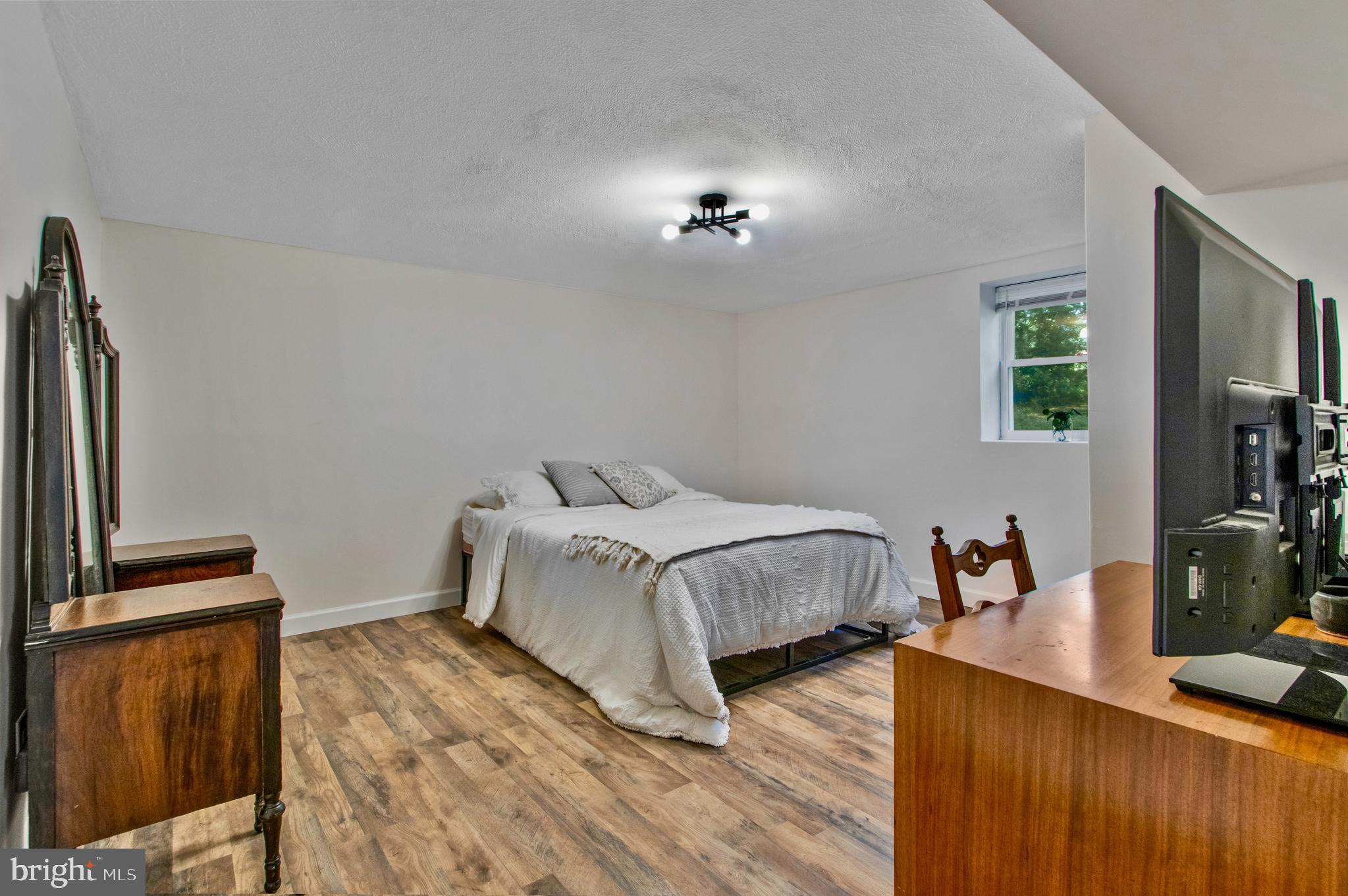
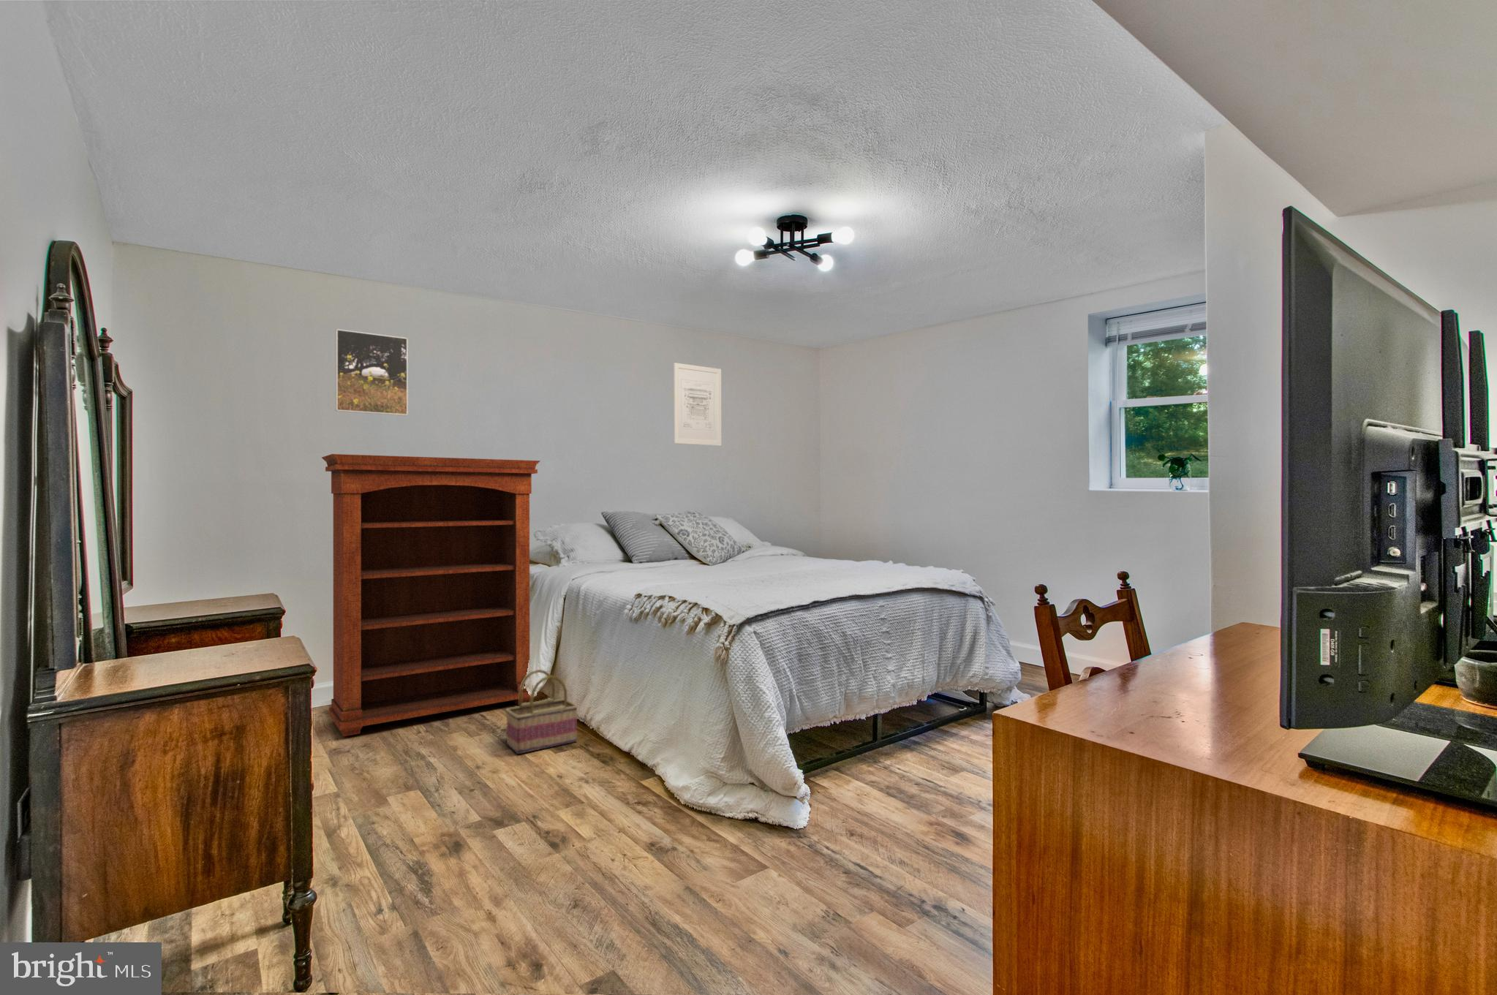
+ bookshelf (435, 585)
+ basket (542, 707)
+ wall art (697, 405)
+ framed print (372, 373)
